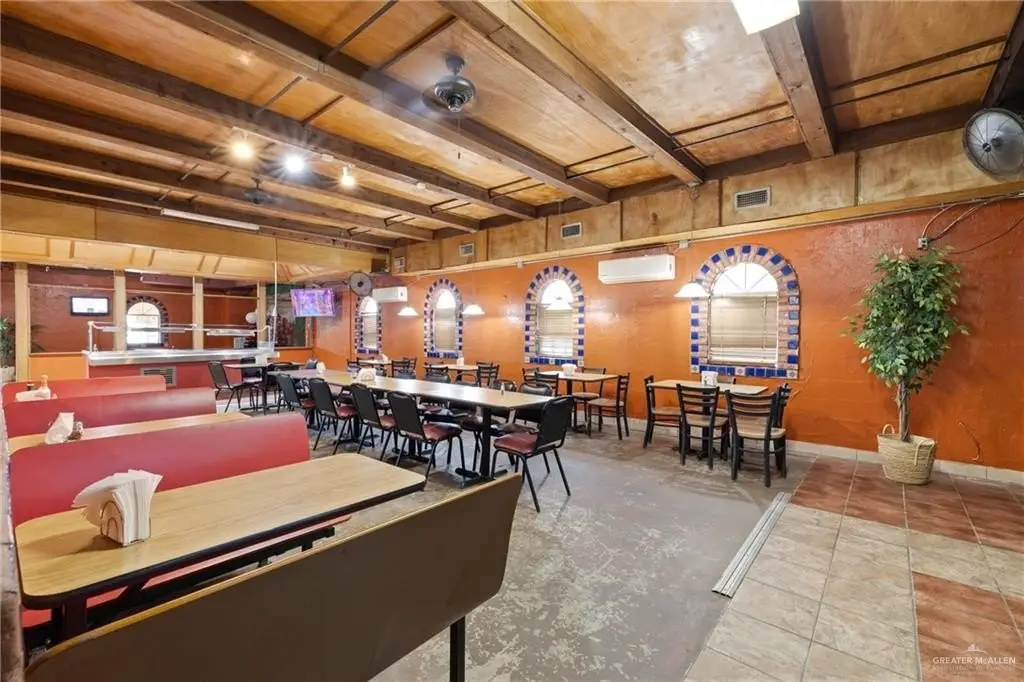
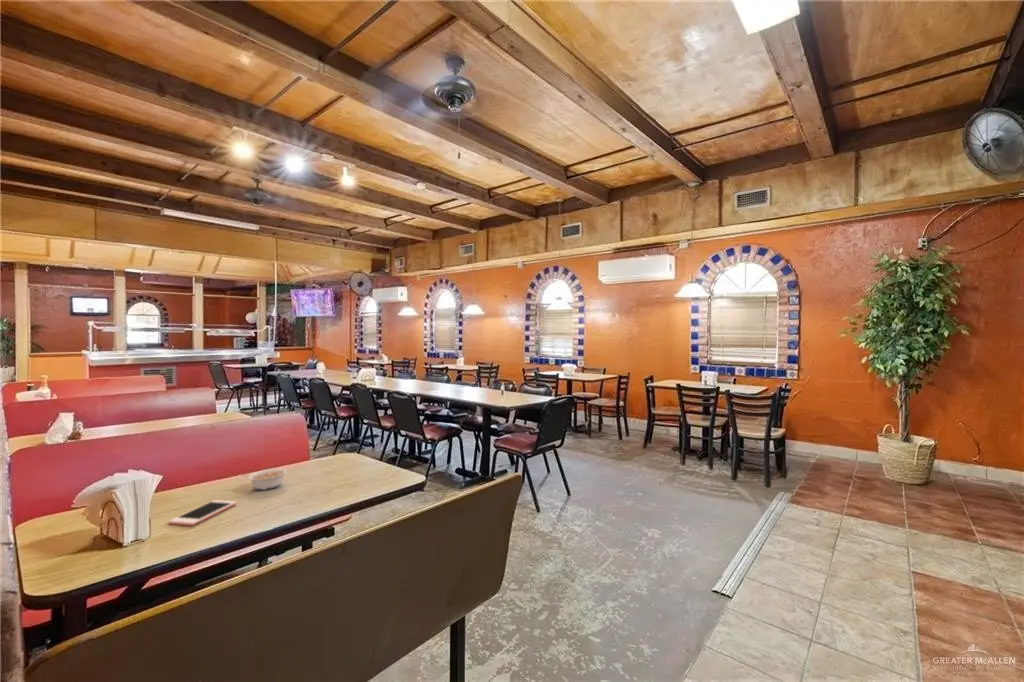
+ legume (266, 479)
+ cell phone (204, 511)
